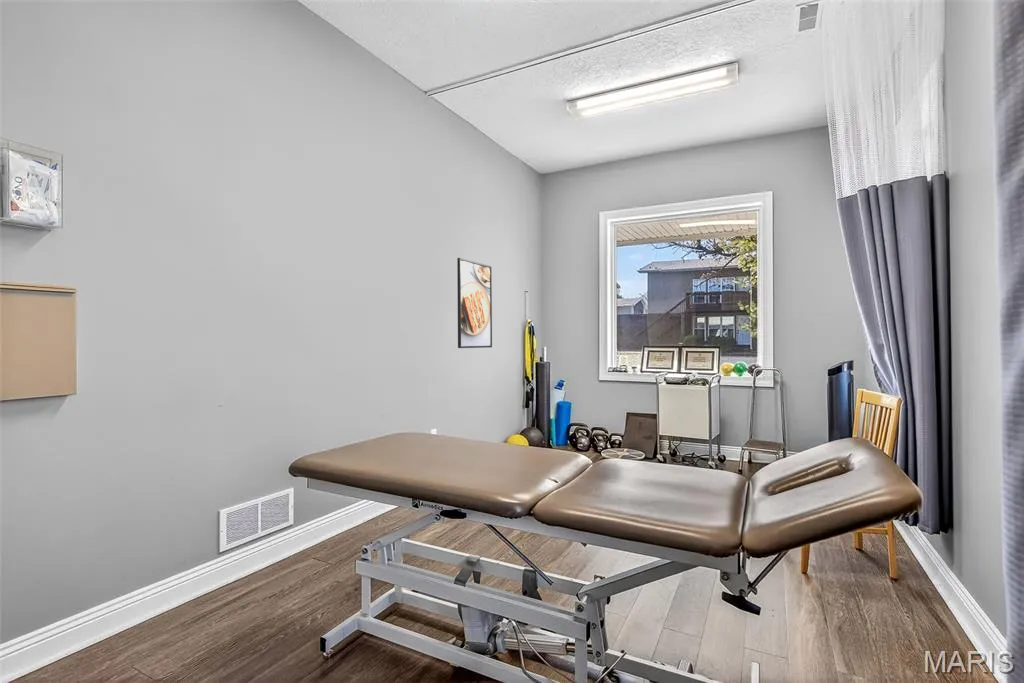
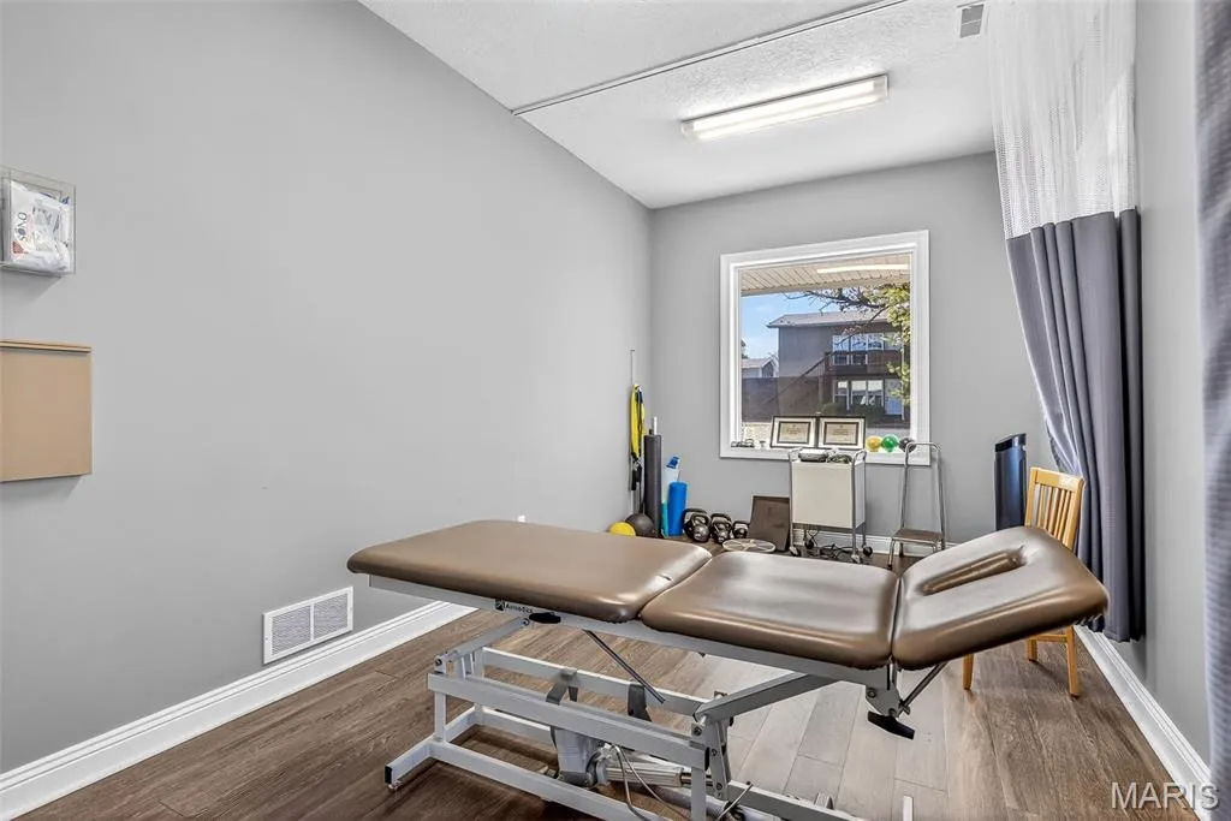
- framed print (475, 305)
